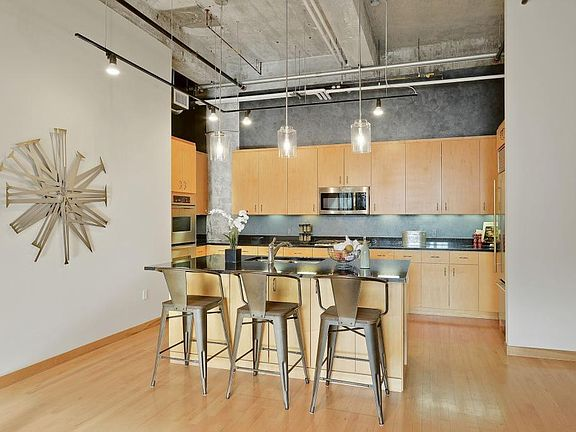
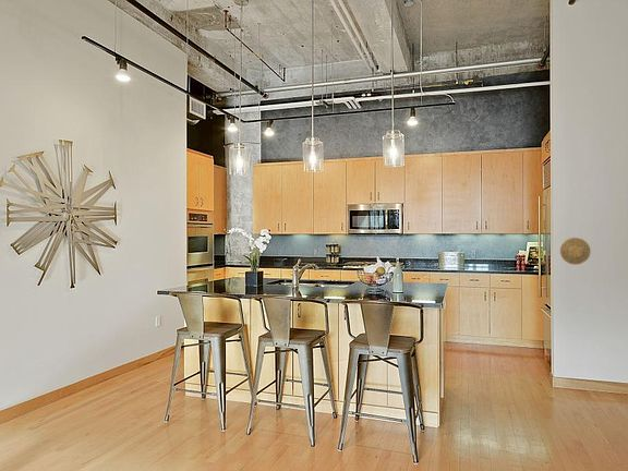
+ decorative plate (575, 251)
